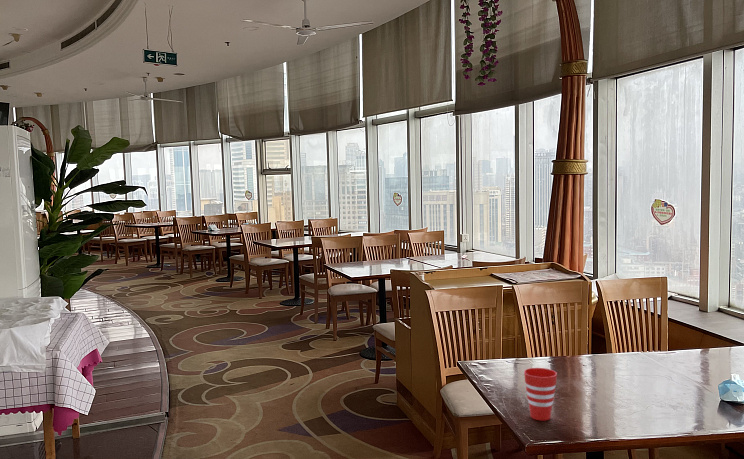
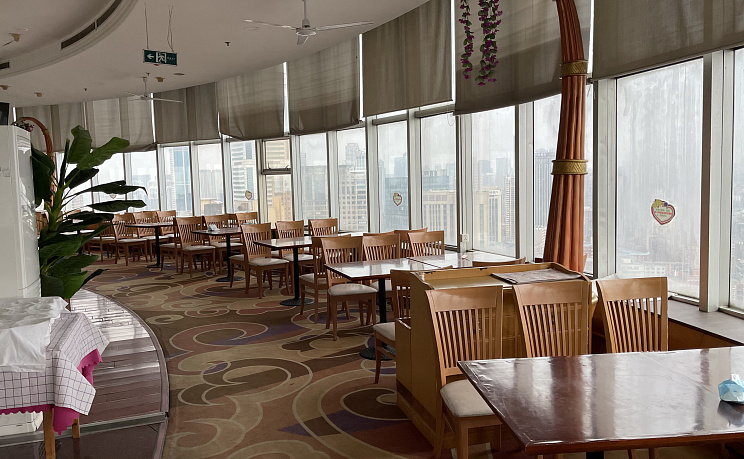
- cup (540, 394)
